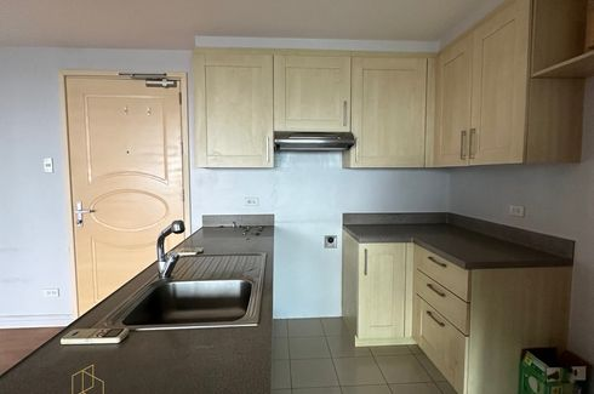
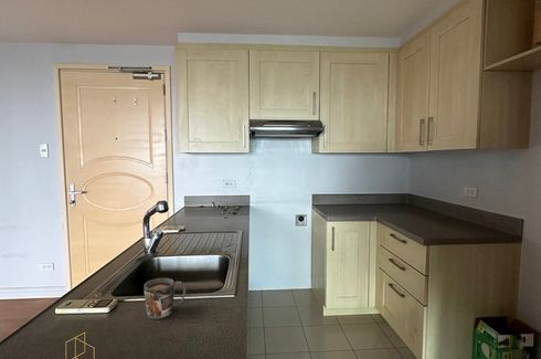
+ mug (166, 296)
